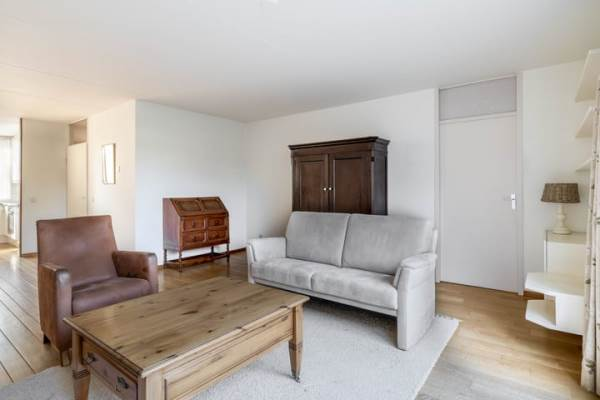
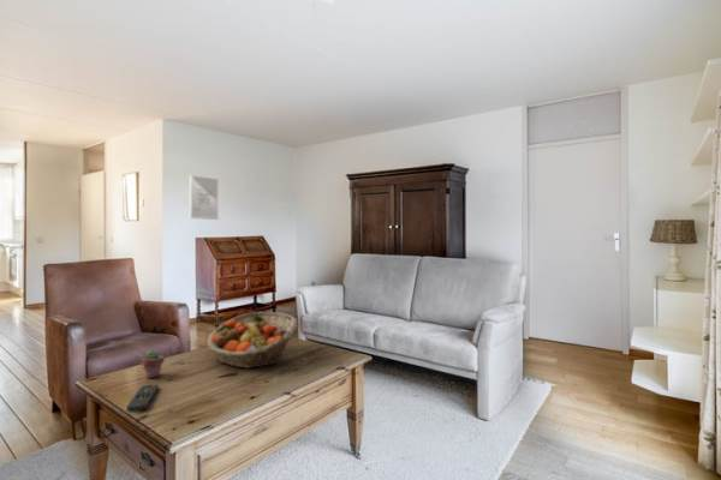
+ potted succulent (153, 362)
+ wall art (203, 198)
+ fruit basket (252, 337)
+ remote control (143, 396)
